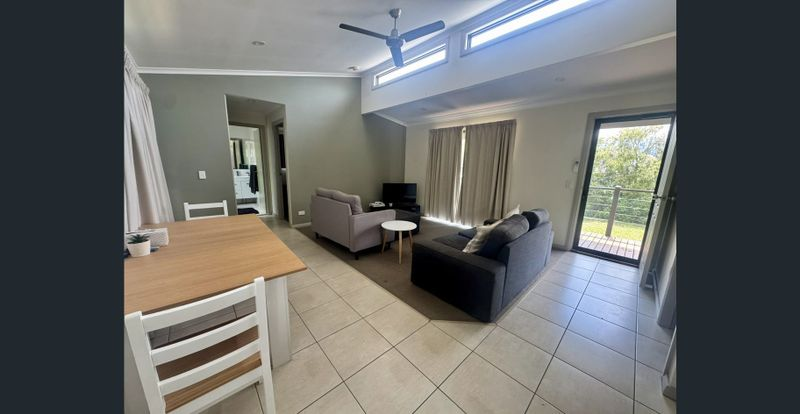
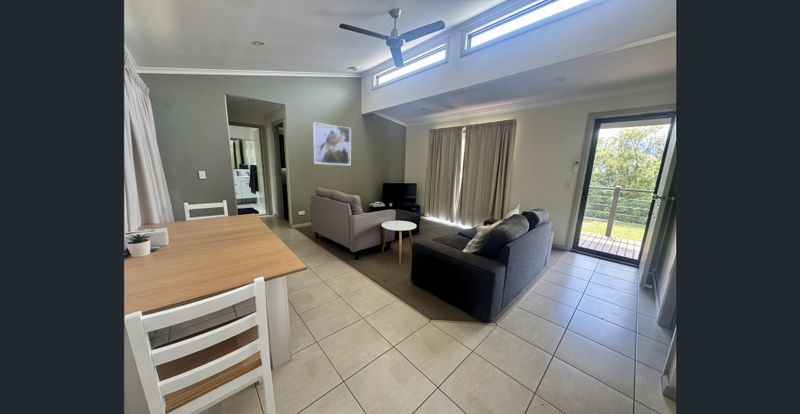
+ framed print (332, 145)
